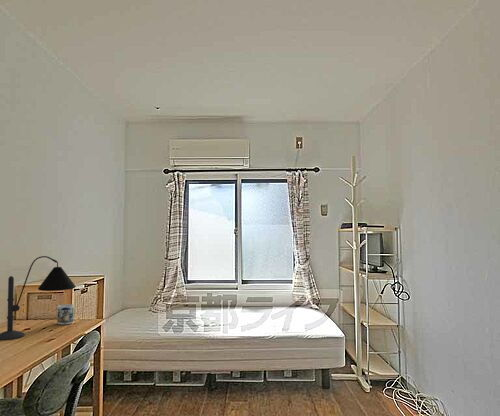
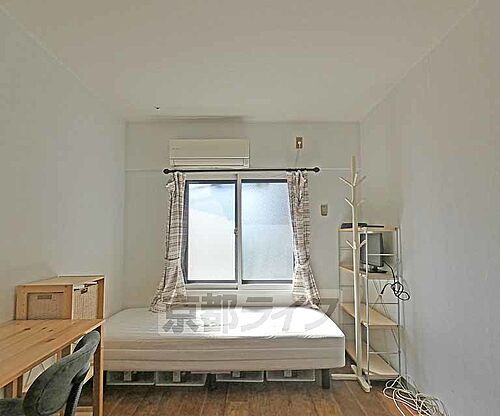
- mug (65, 313)
- desk lamp (38, 289)
